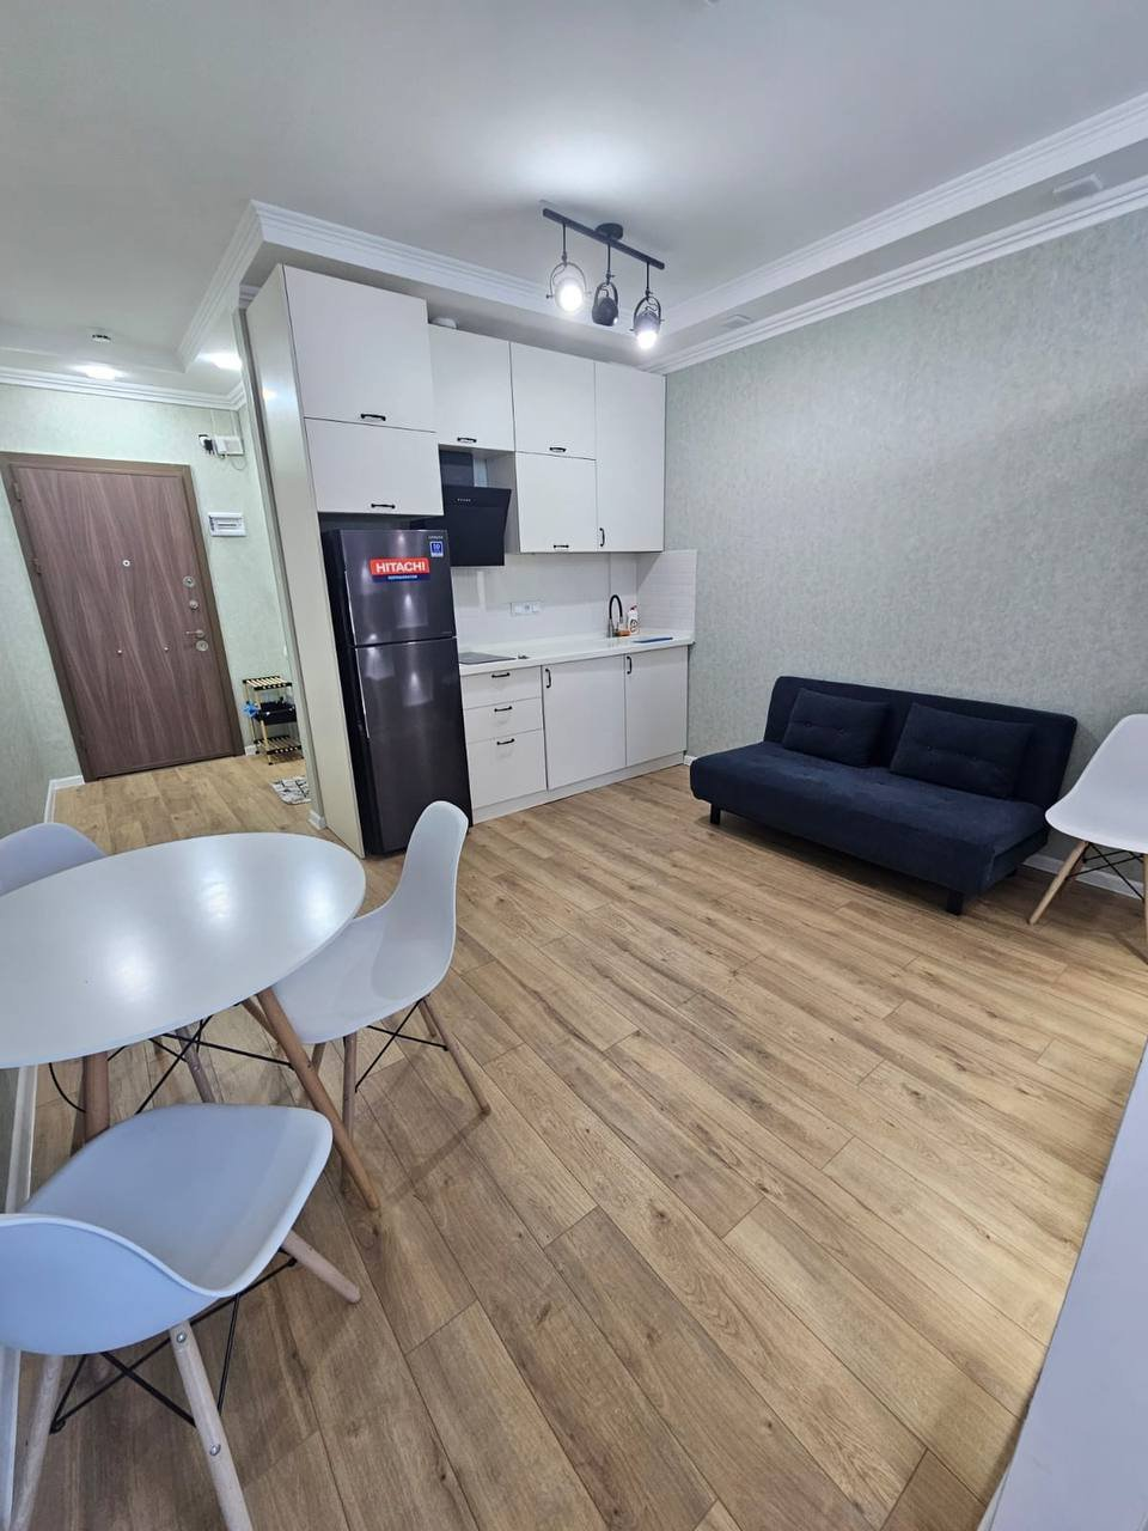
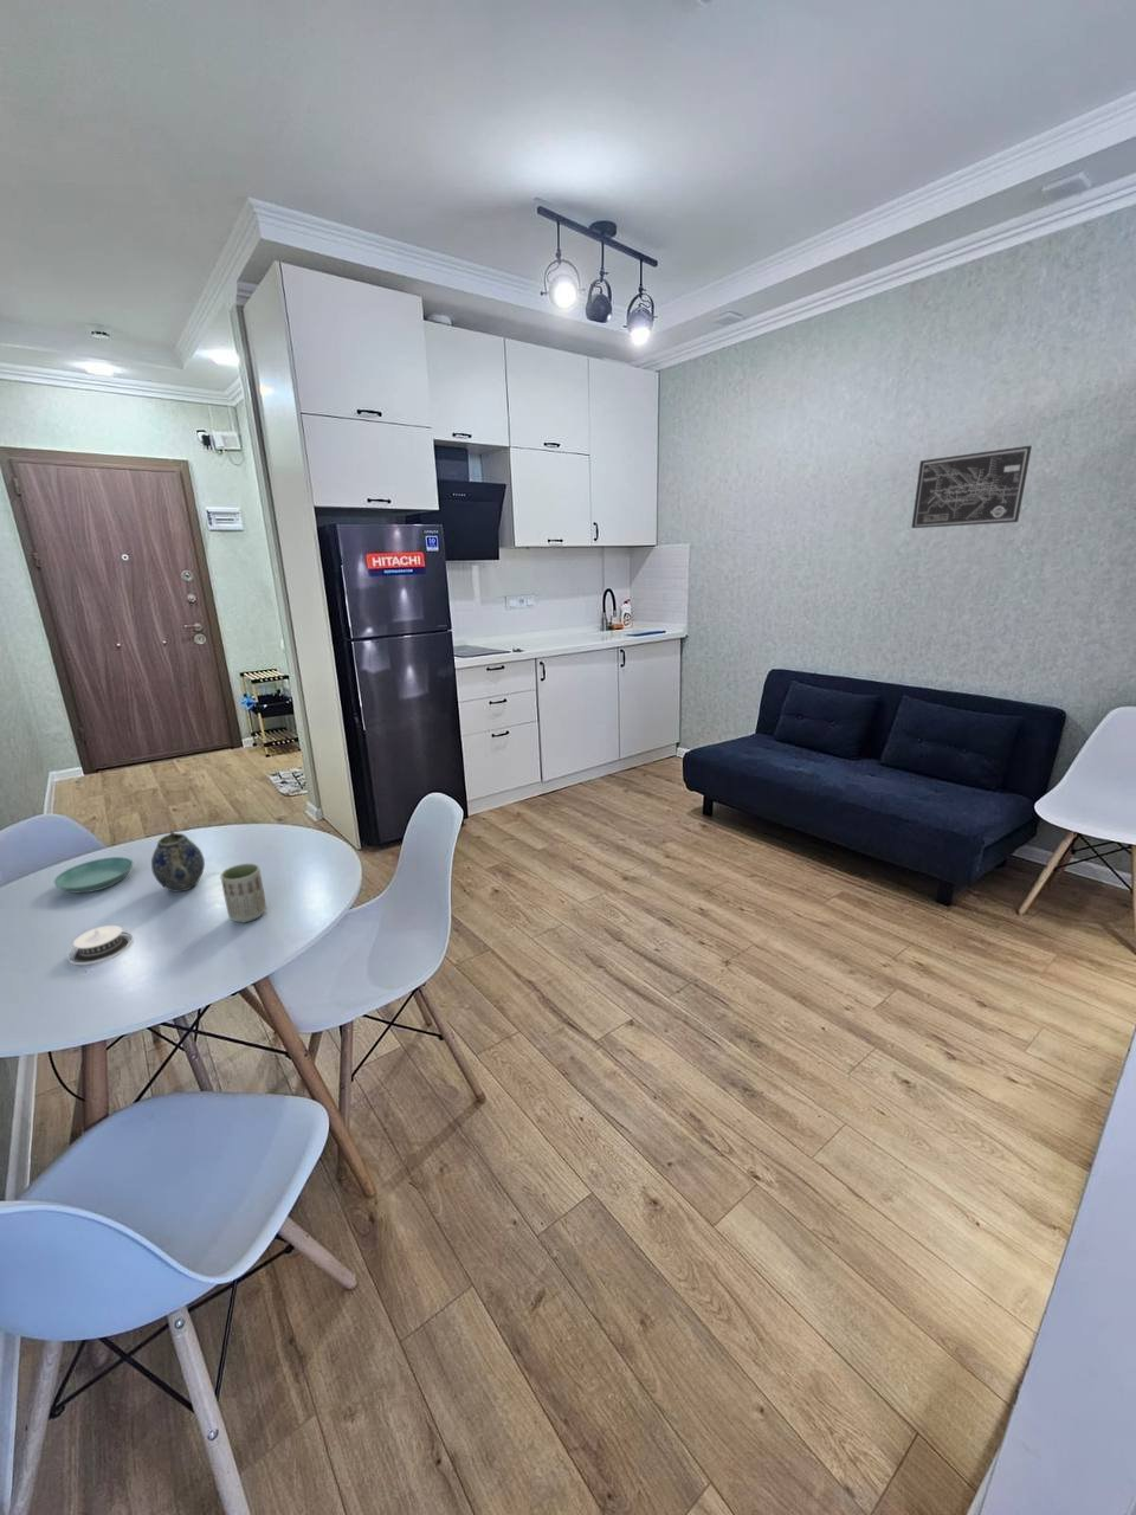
+ wall art (967, 490)
+ saucer (95, 876)
+ teapot (178, 860)
+ architectural model (98, 938)
+ cup (243, 892)
